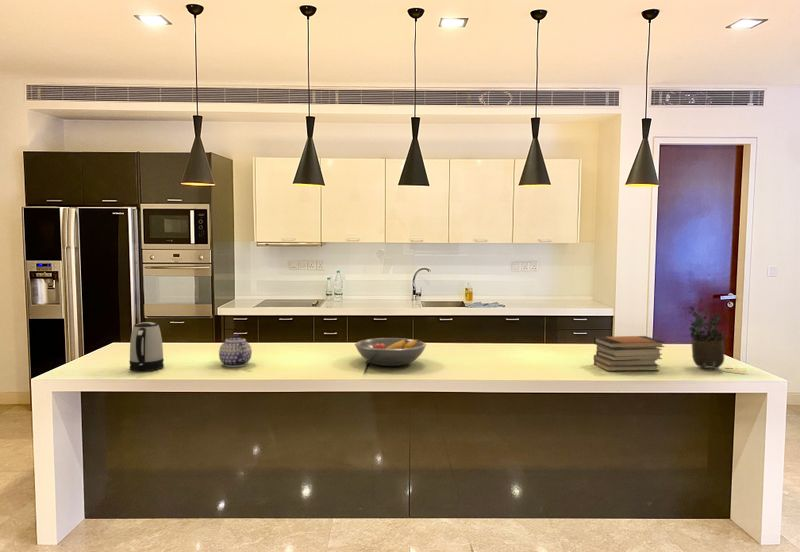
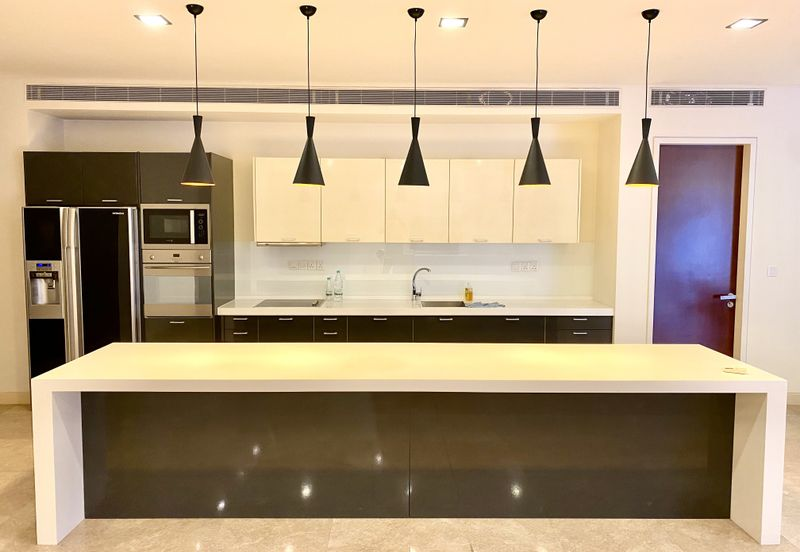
- book stack (627, 353)
- fruit bowl (390, 350)
- kettle (145, 346)
- potted plant (704, 332)
- teapot (235, 349)
